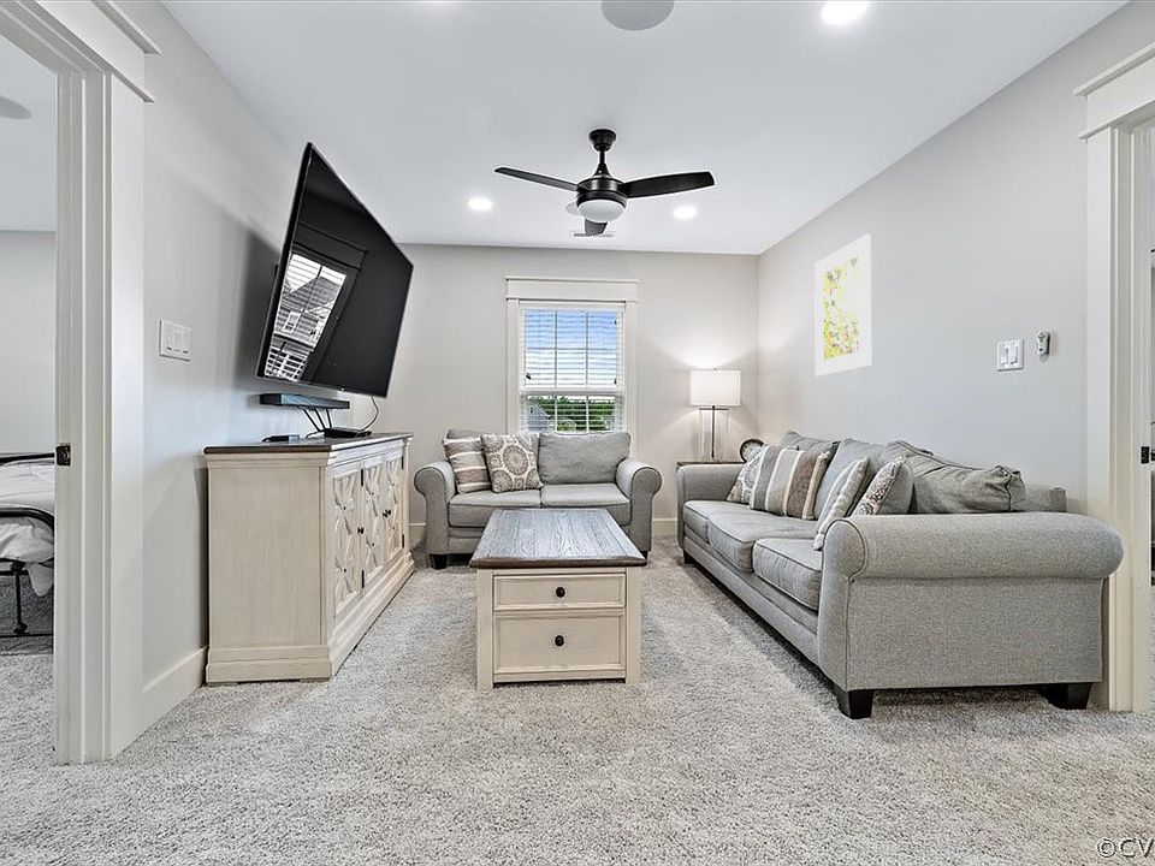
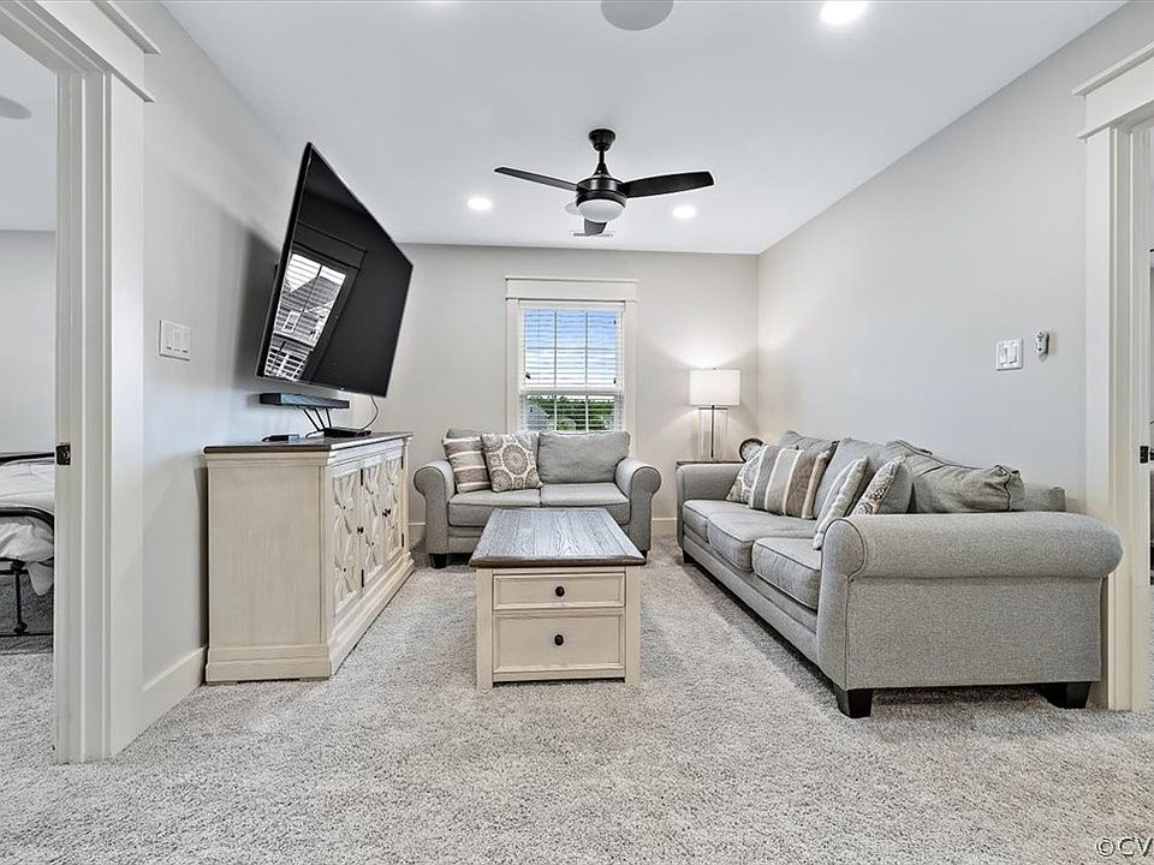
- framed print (840, 310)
